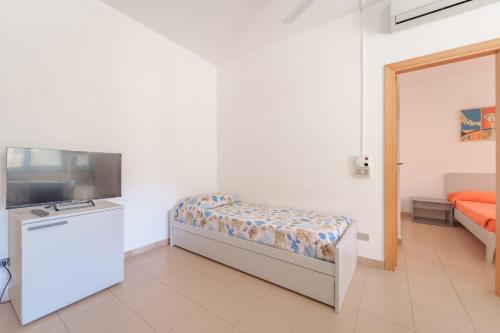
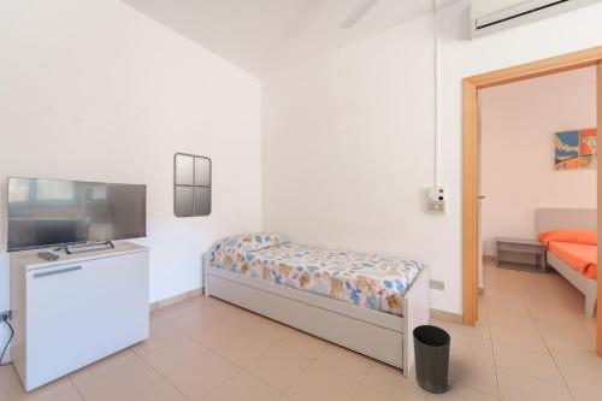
+ home mirror (193, 185)
+ waste basket (431, 359)
